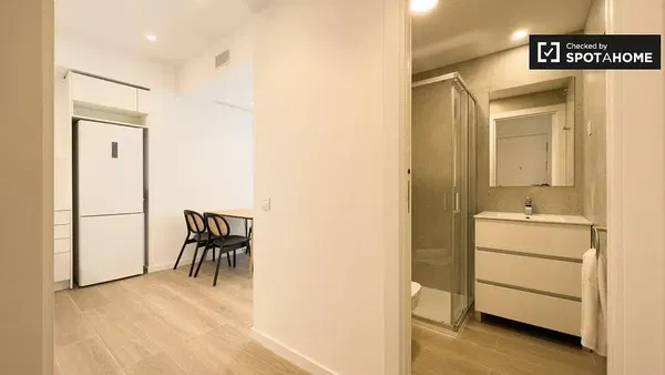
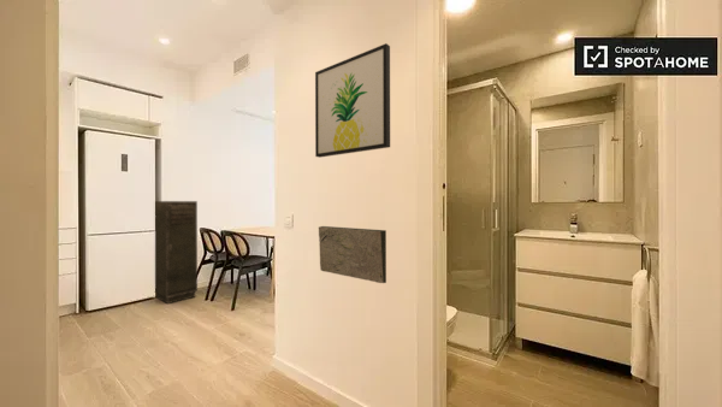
+ wall art (349, 106)
+ decorative slab (348, 252)
+ storage cabinet (176, 249)
